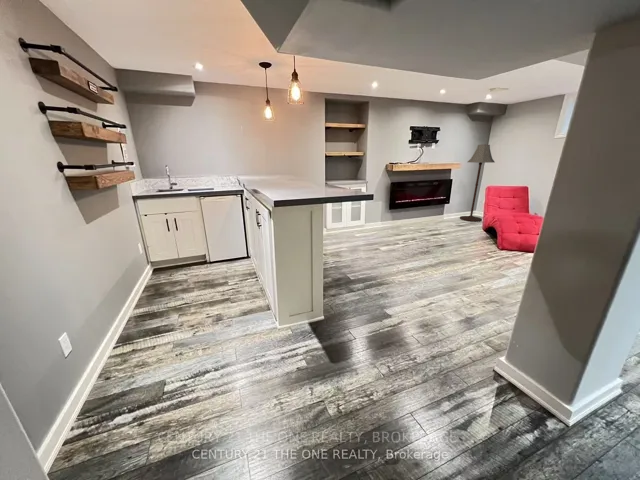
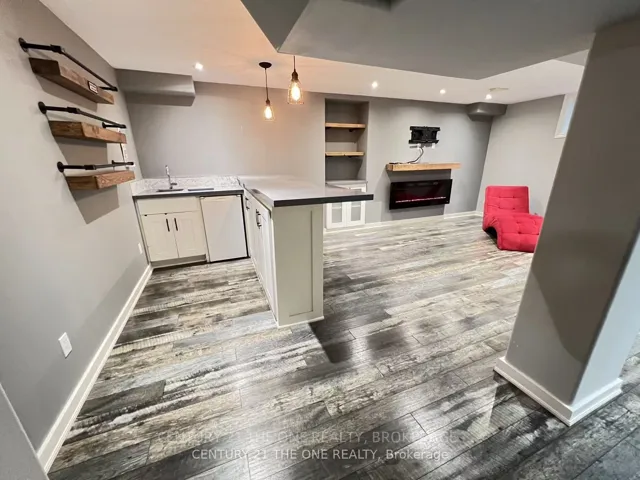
- floor lamp (476, 183)
